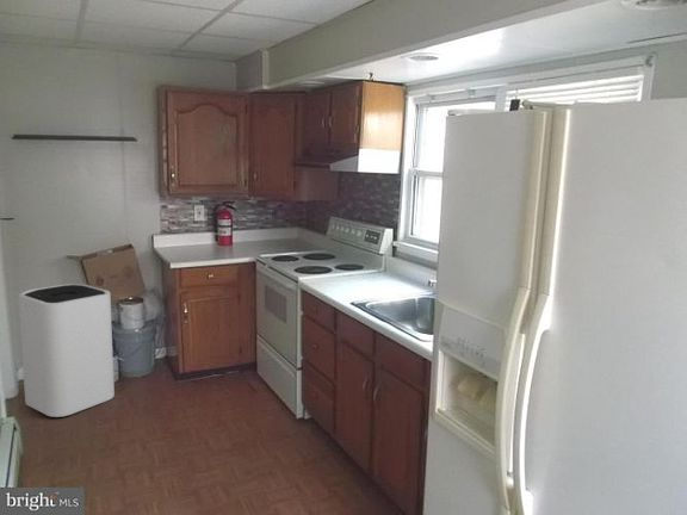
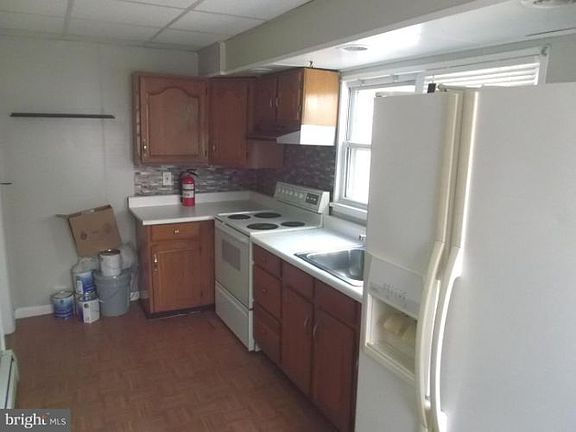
- trash can (68, 346)
